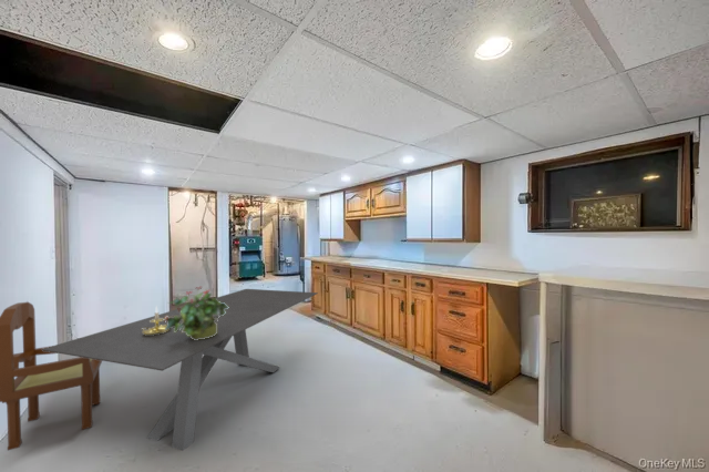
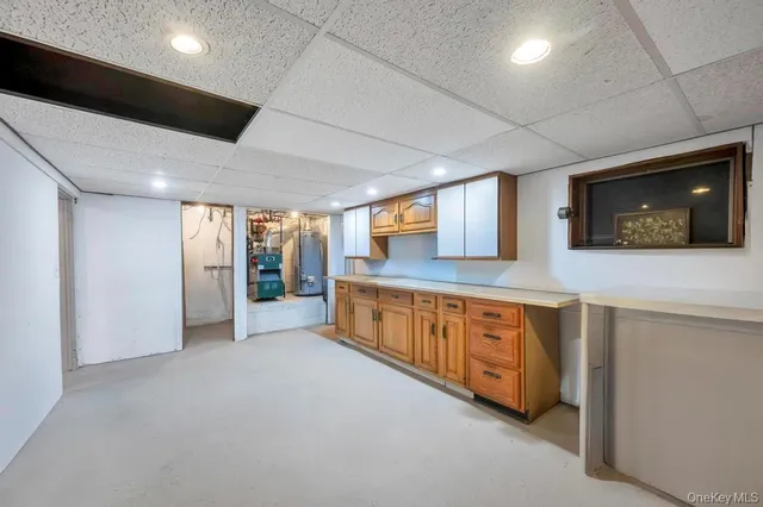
- potted plant (197, 312)
- dining table (222, 353)
- dining chair (56, 362)
- candle holder (154, 319)
